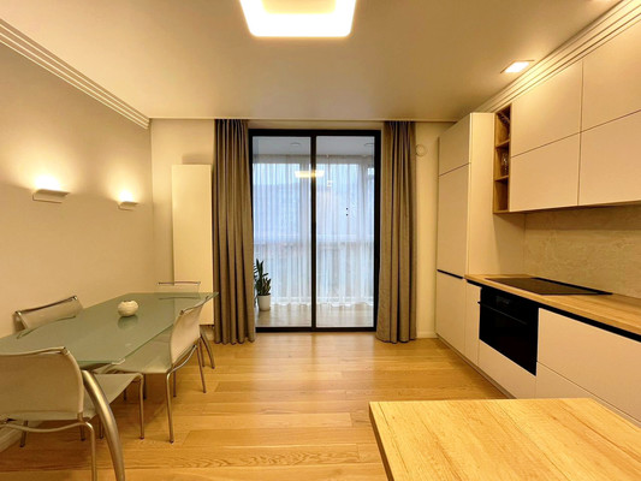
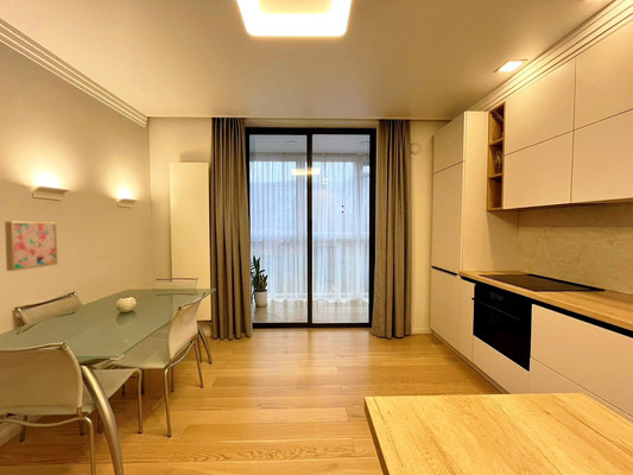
+ wall art (33, 245)
